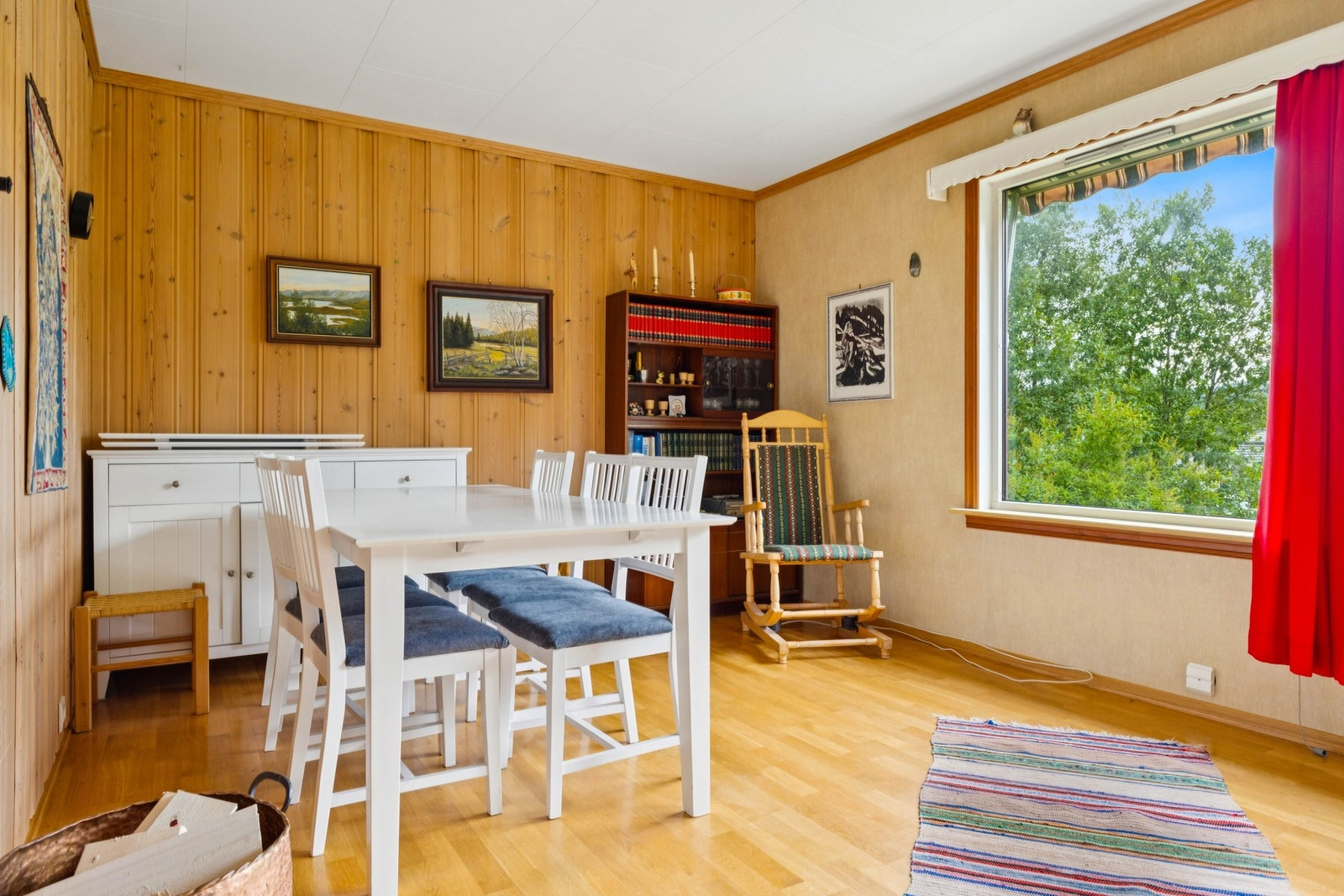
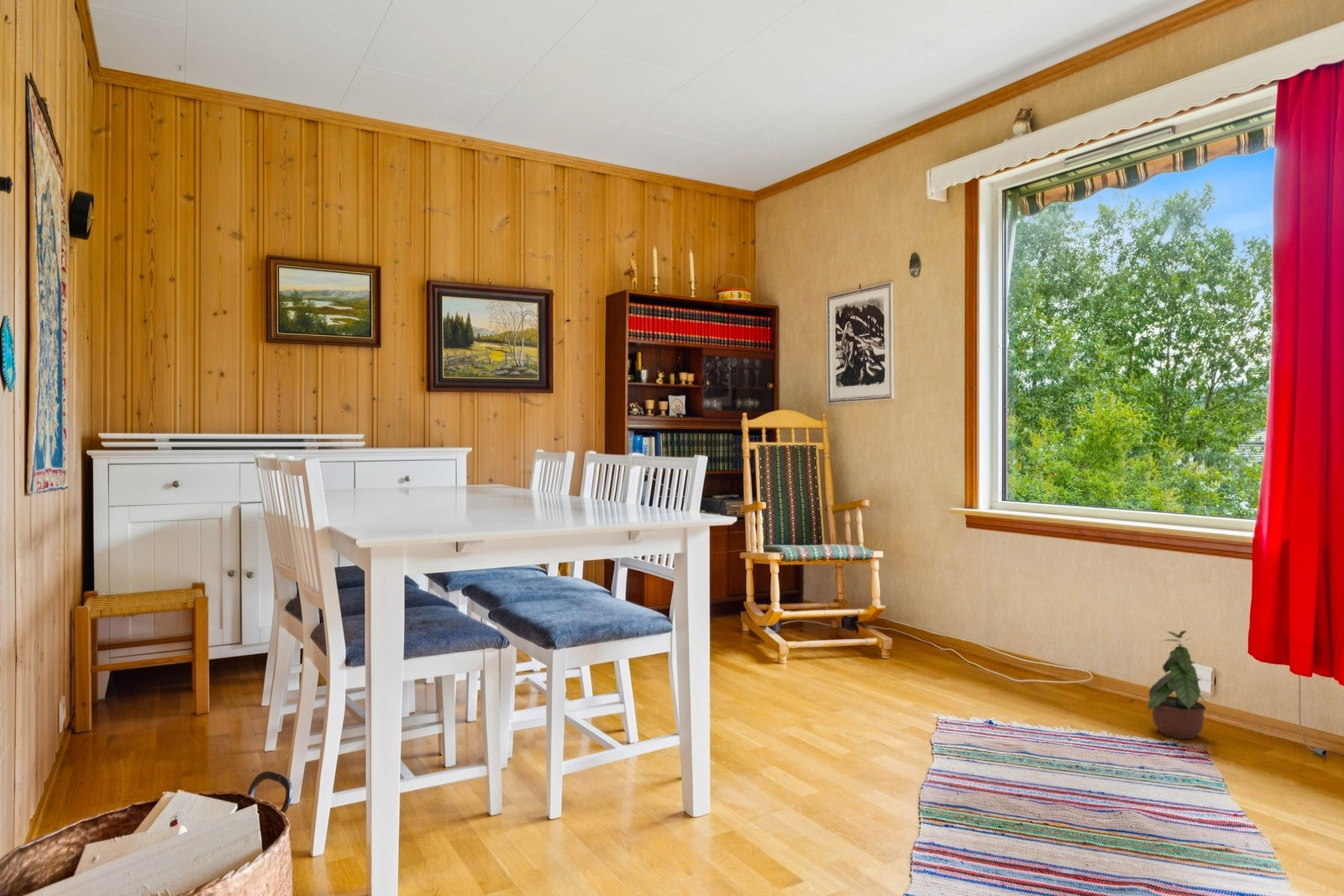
+ potted plant (1178, 681)
